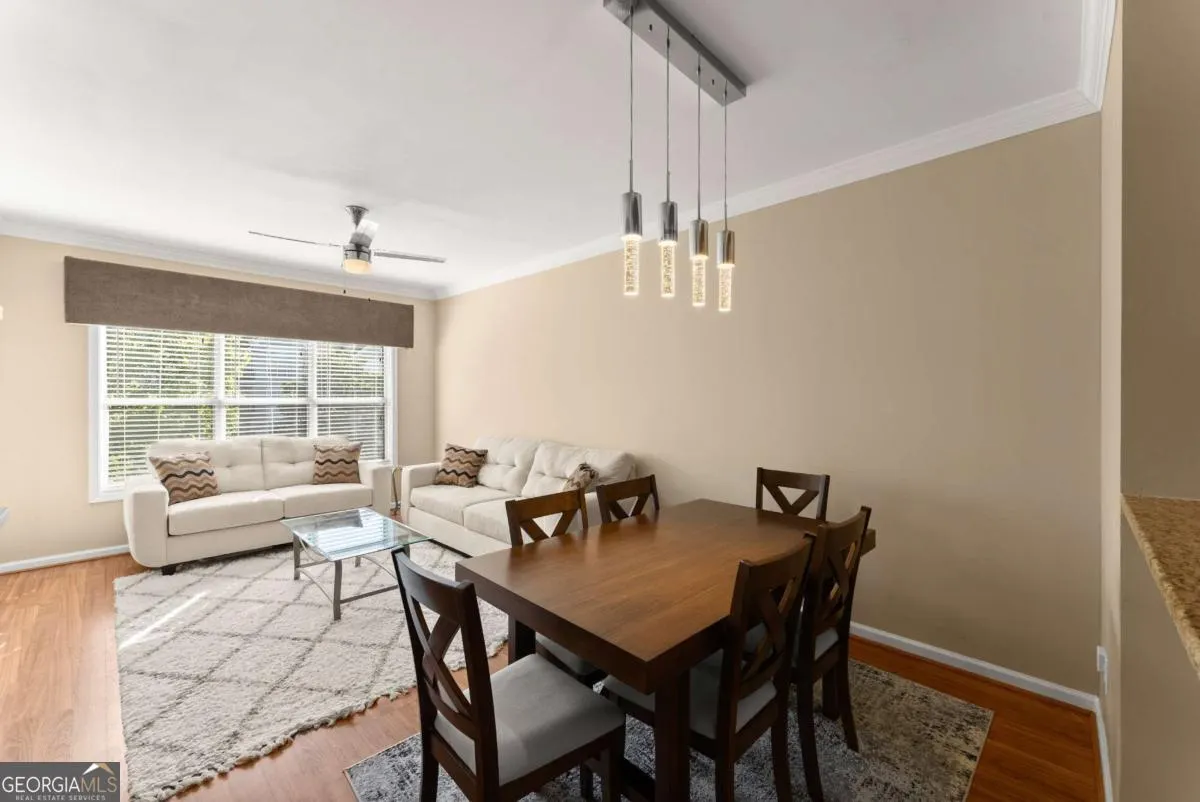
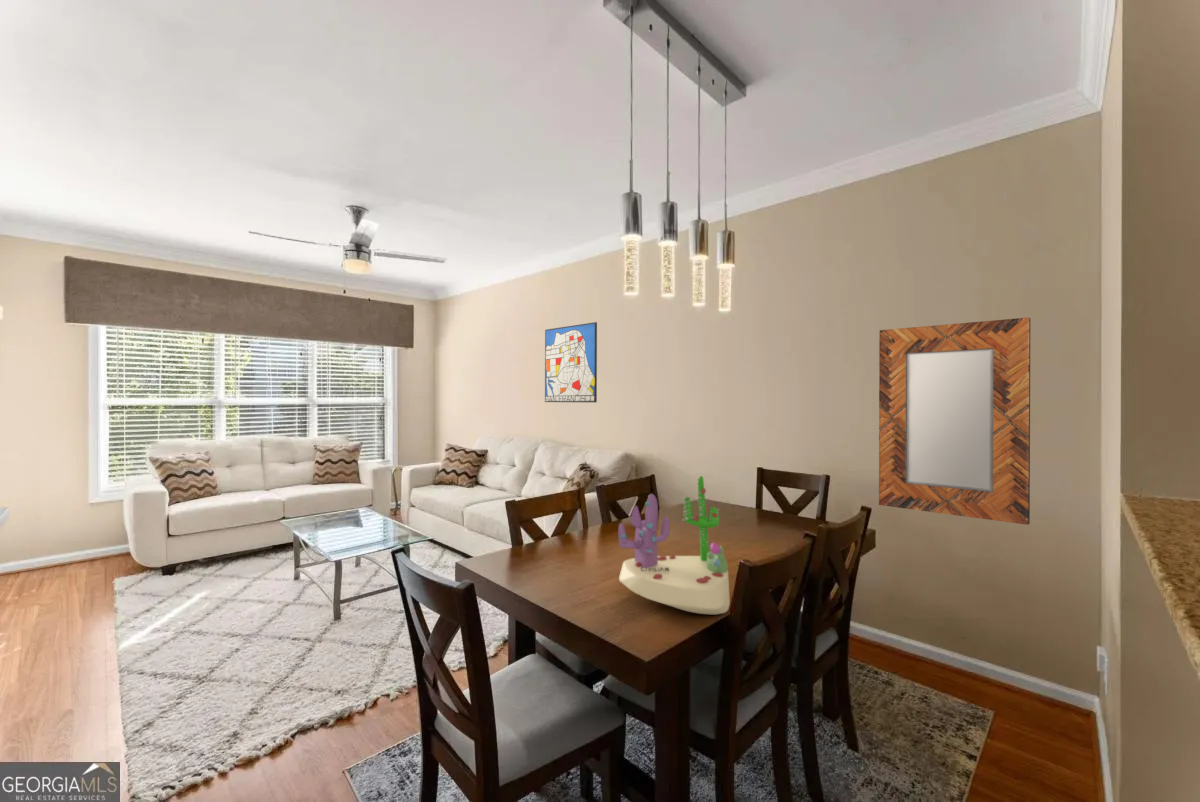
+ home mirror (948, 419)
+ succulent planter (668, 536)
+ wall art (569, 364)
